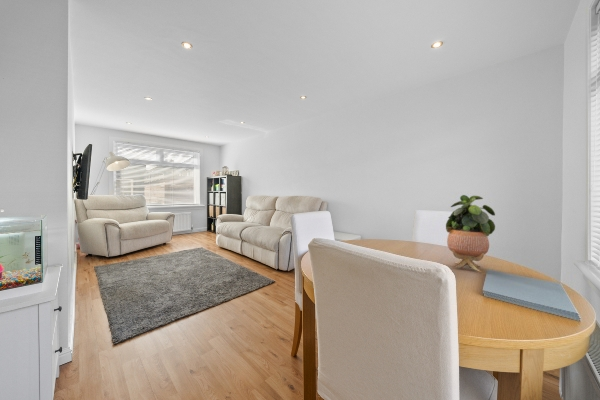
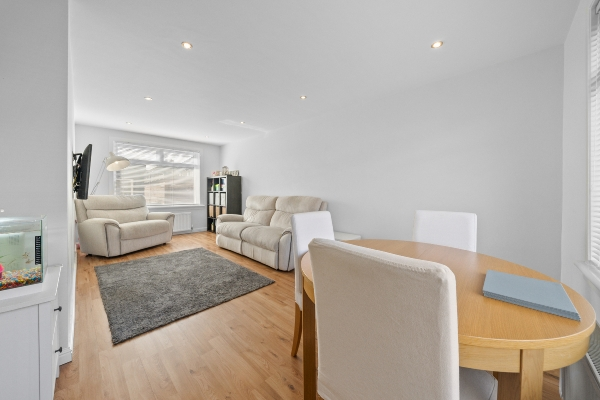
- potted plant (470, 230)
